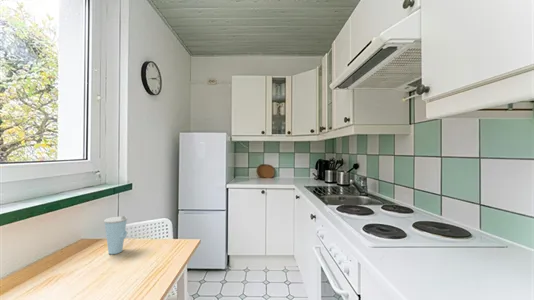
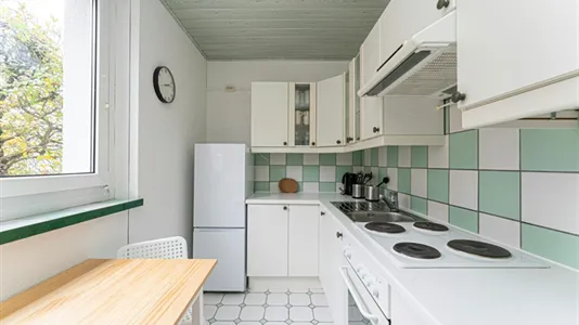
- cup (115, 234)
